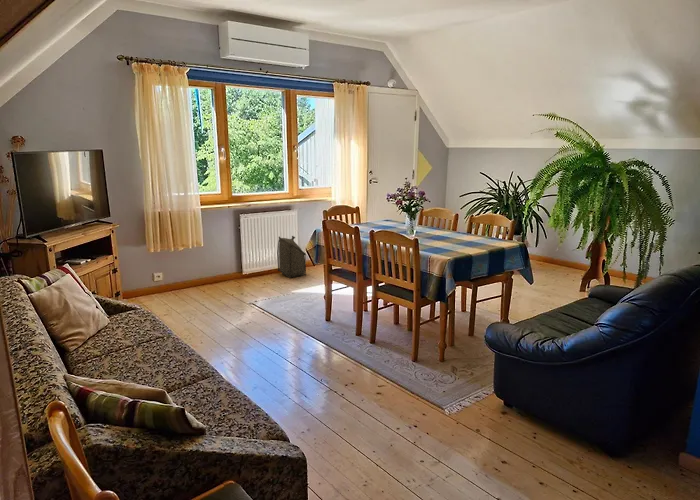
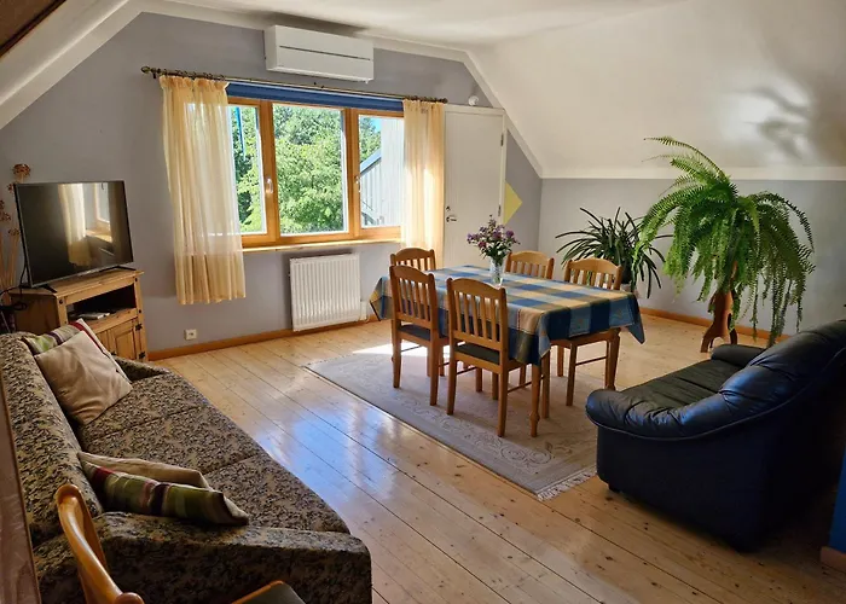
- backpack (292, 255)
